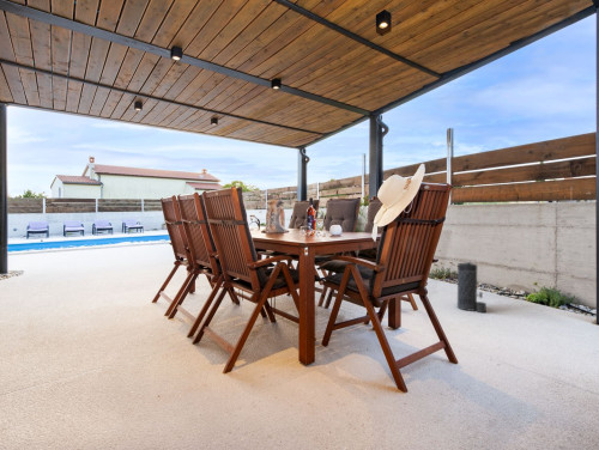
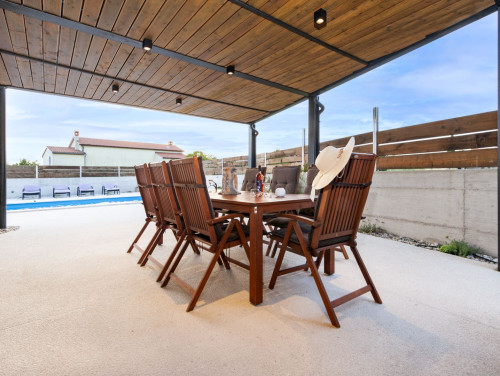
- canister (471, 285)
